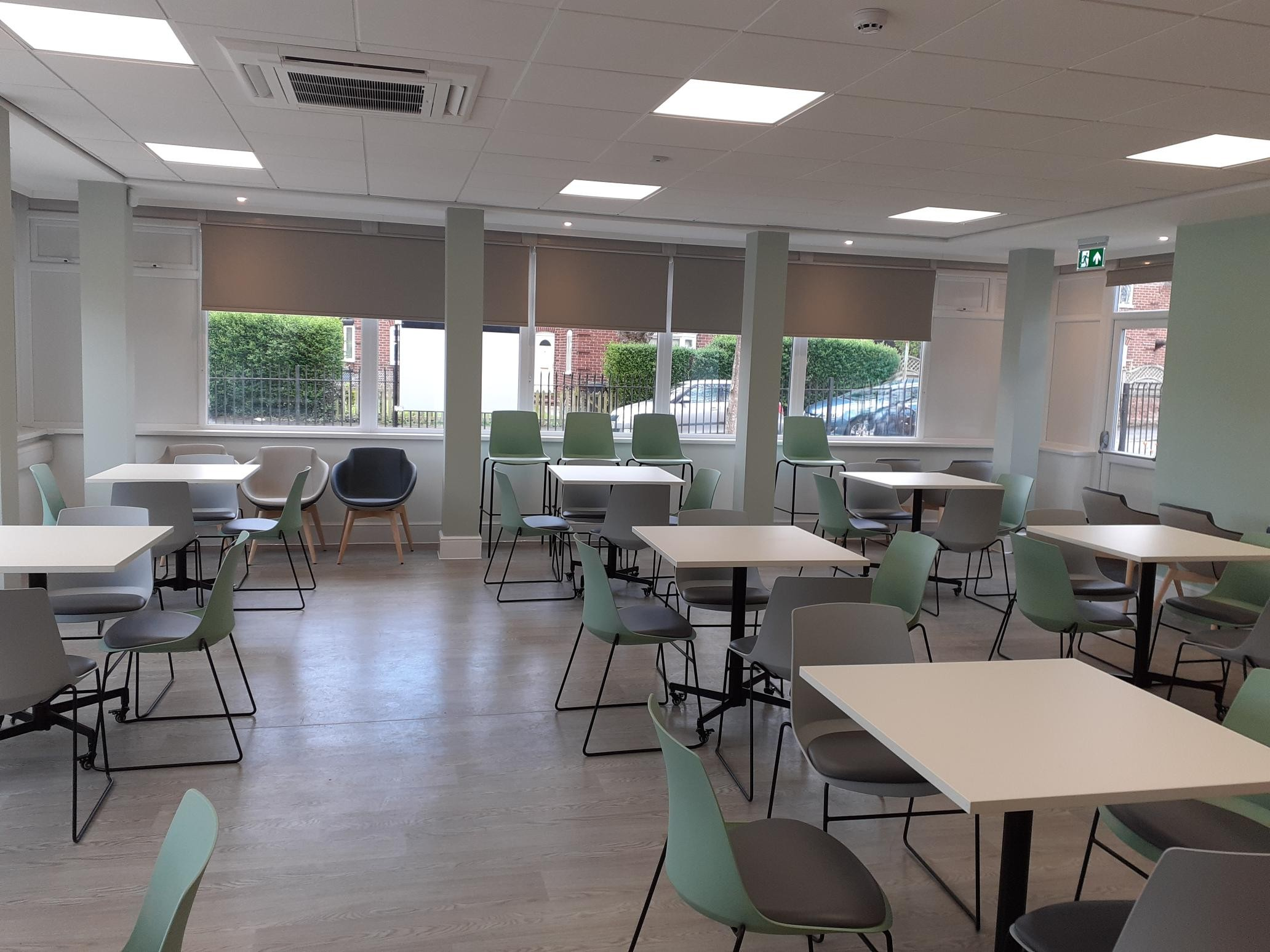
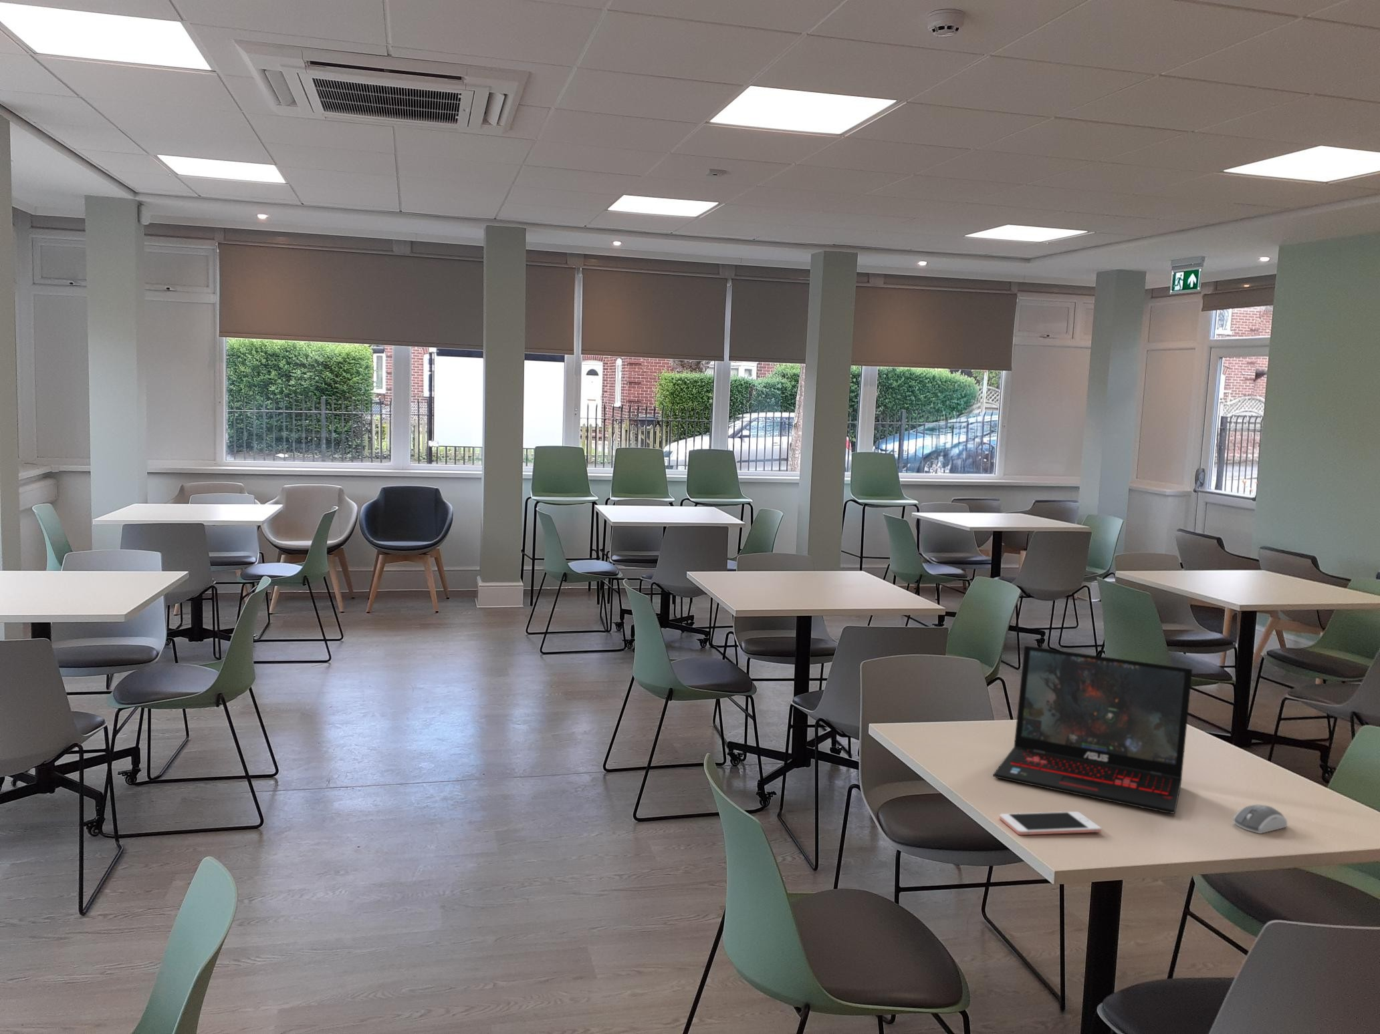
+ cell phone (1049, 823)
+ computer mouse (1263, 815)
+ laptop (1093, 723)
